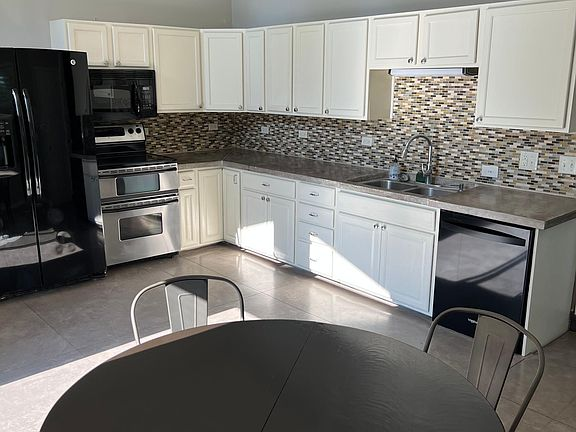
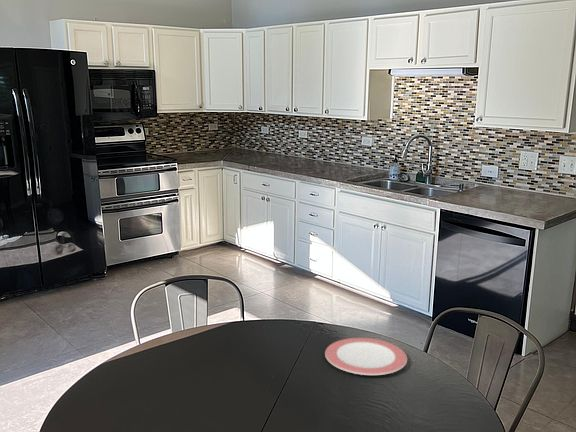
+ plate (365, 357)
